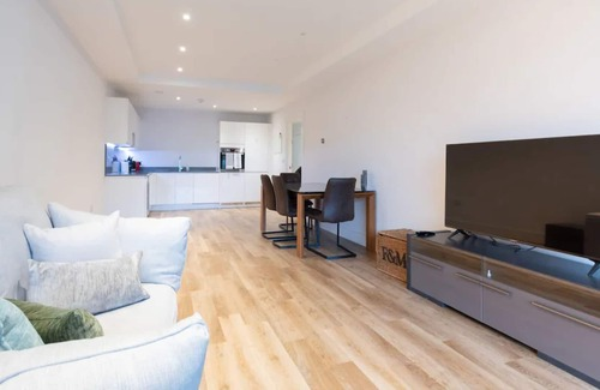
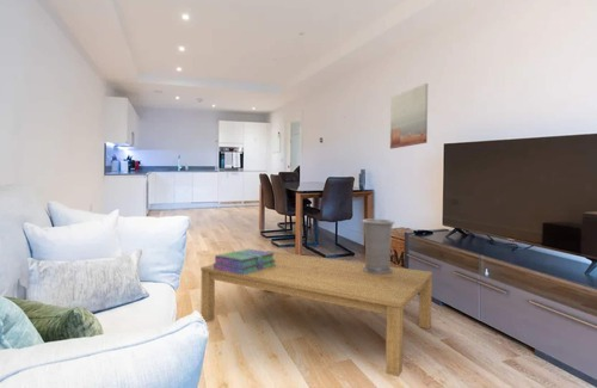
+ wall art (407, 118)
+ stack of books (245, 259)
+ vase (377, 245)
+ coffee table (314, 296)
